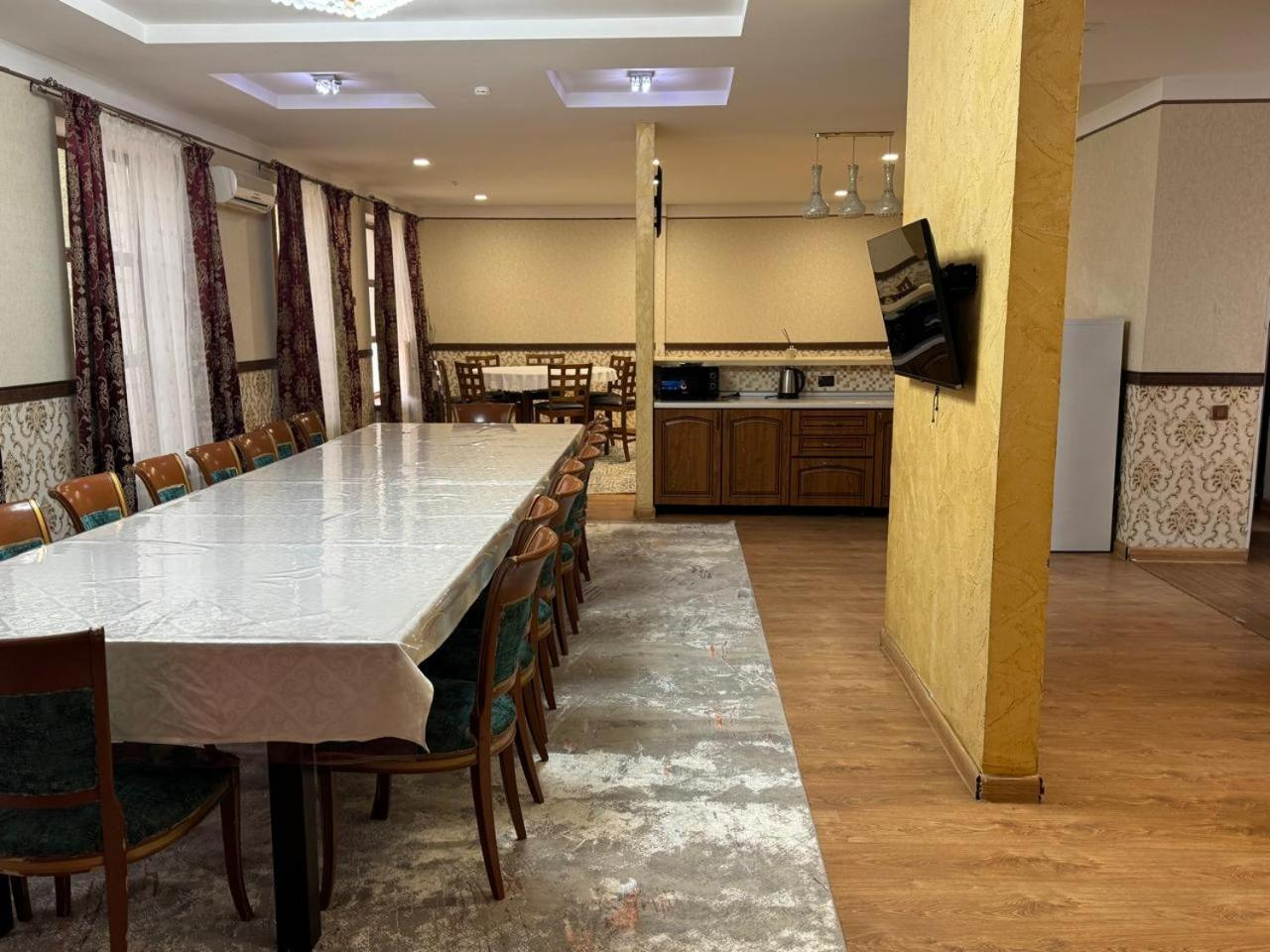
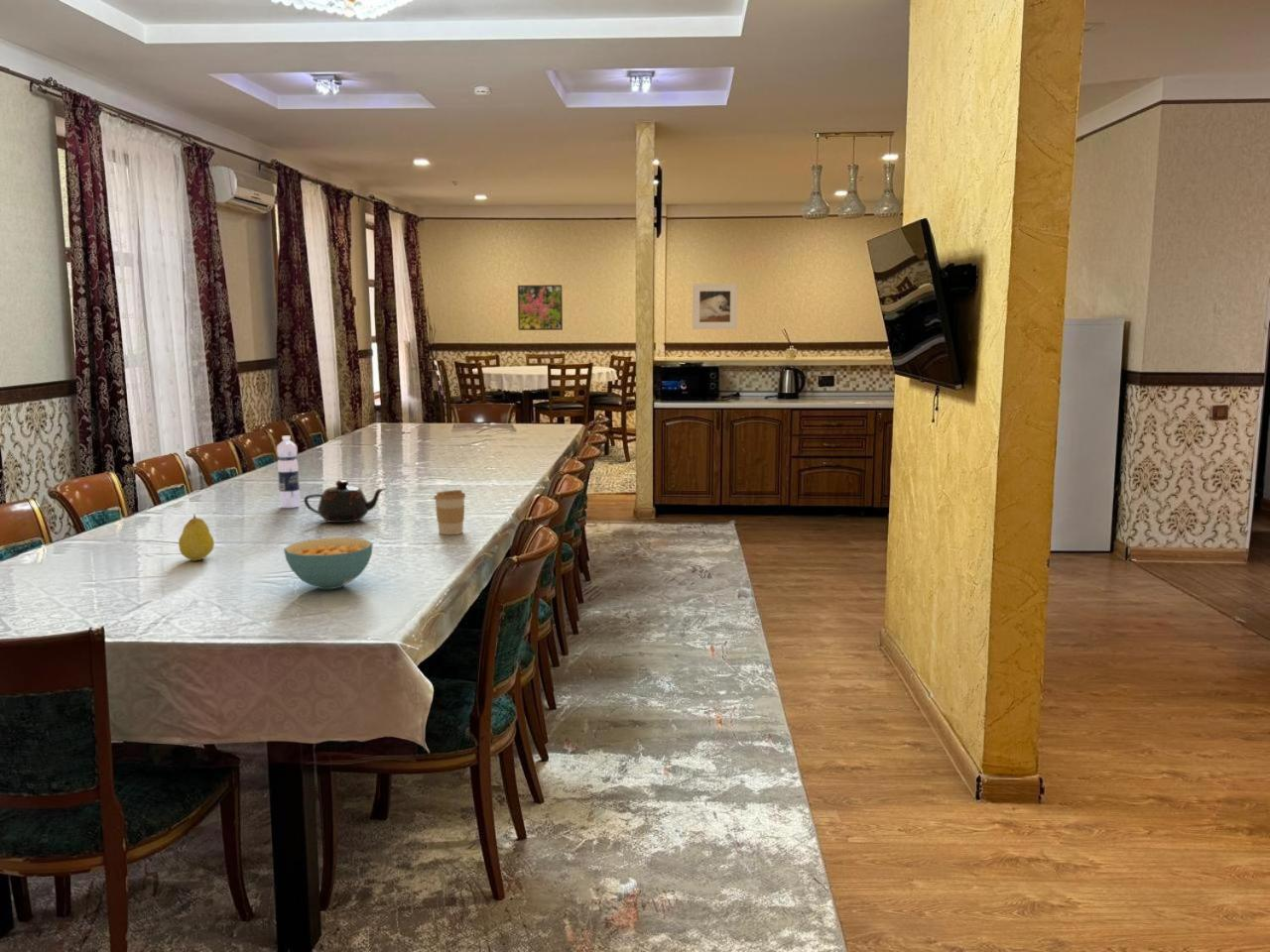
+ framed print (540, 307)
+ fruit (196, 536)
+ teapot (345, 500)
+ coffee cup (449, 511)
+ water bottle (288, 471)
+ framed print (714, 306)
+ cereal bowl (329, 566)
